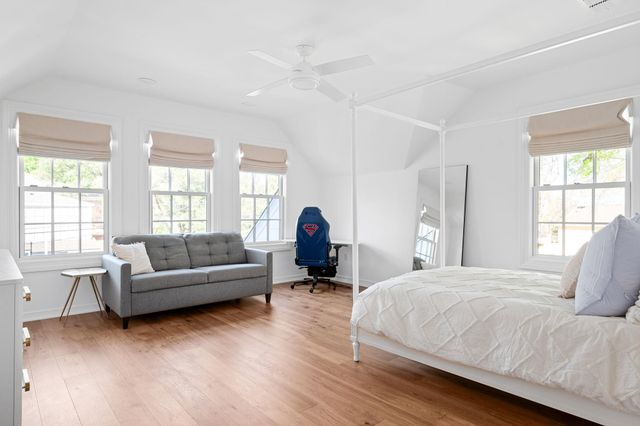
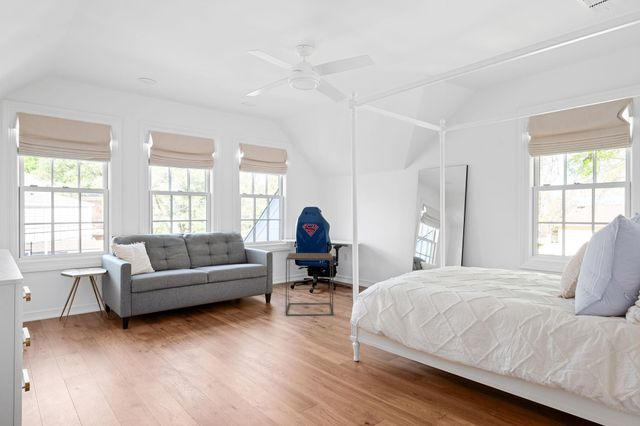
+ side table (289, 281)
